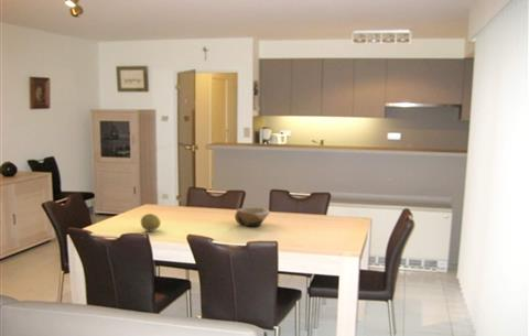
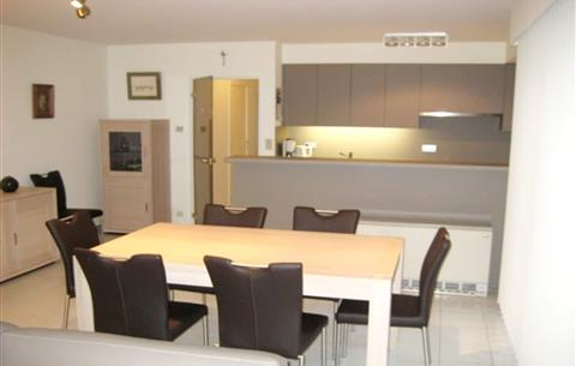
- fruit (150, 221)
- bowl (251, 217)
